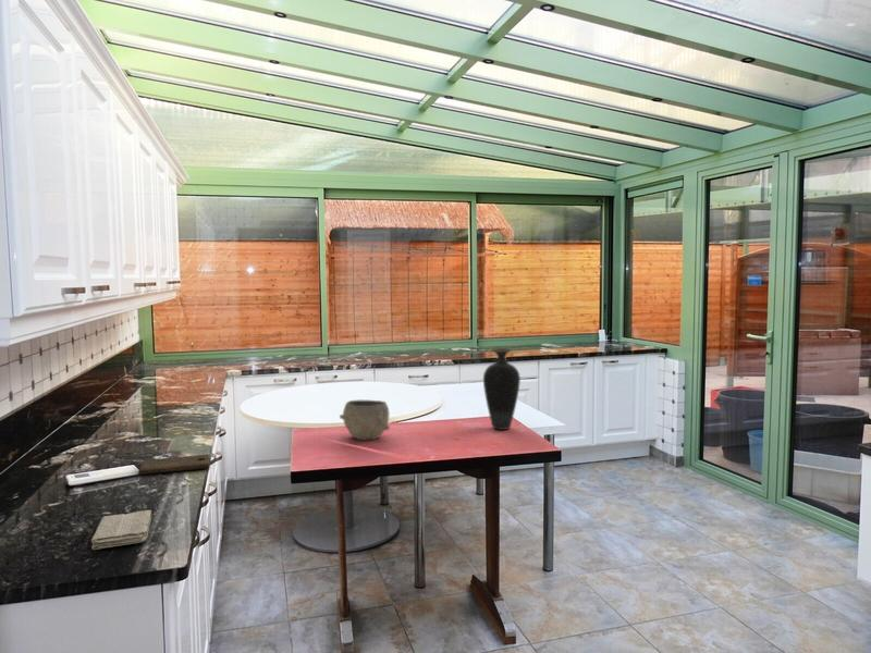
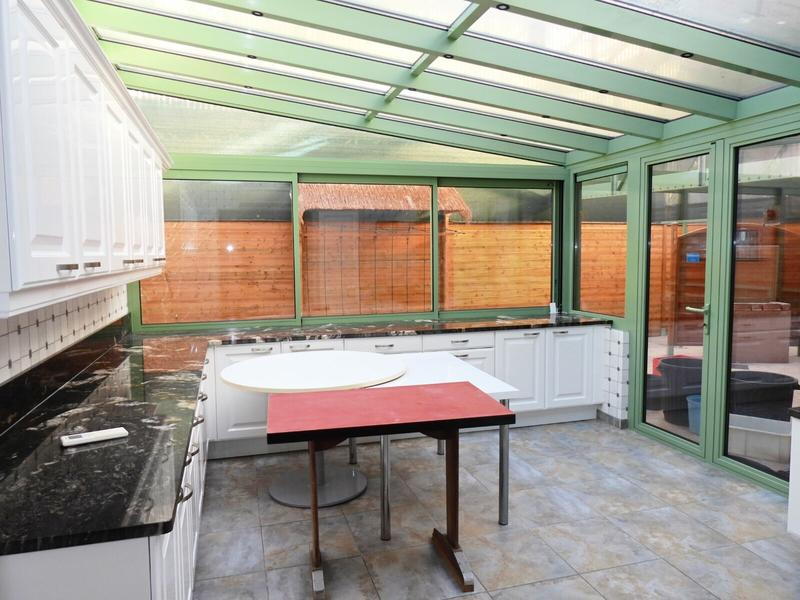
- bowl (366, 419)
- vase (501, 389)
- washcloth (123, 527)
- cutting board (175, 464)
